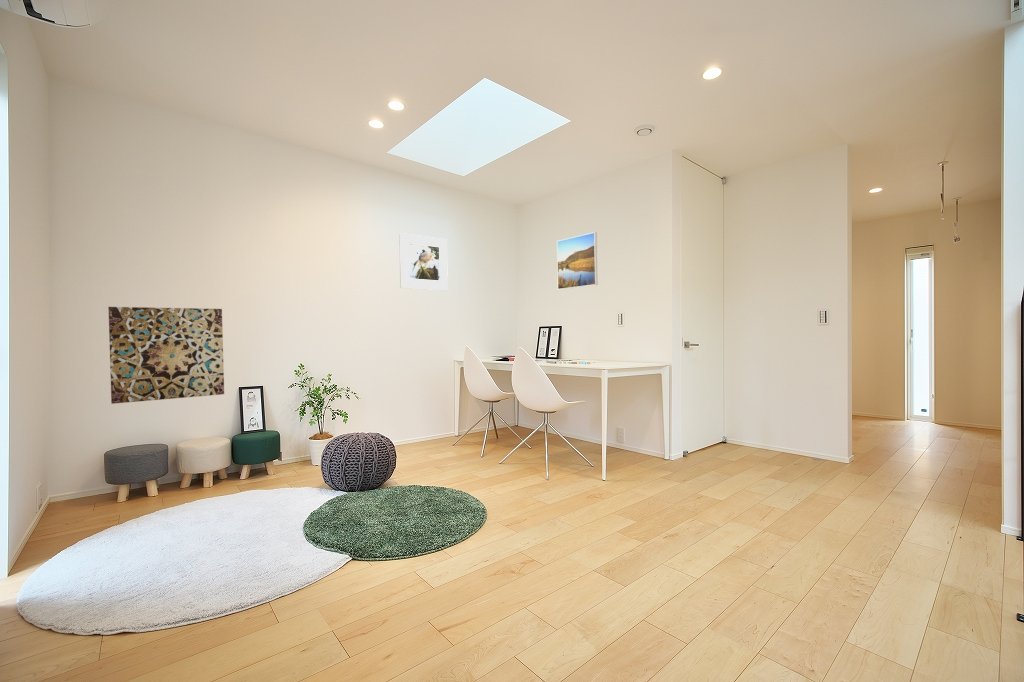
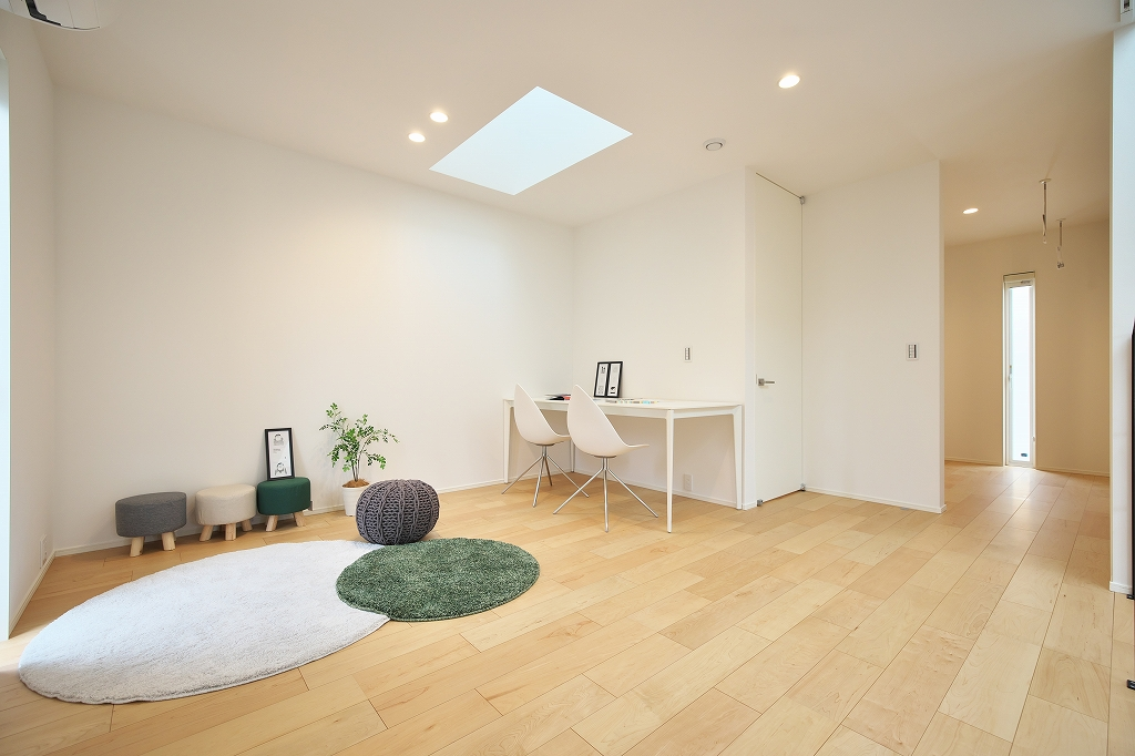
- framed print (424, 262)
- wall art (169, 353)
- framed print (576, 262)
